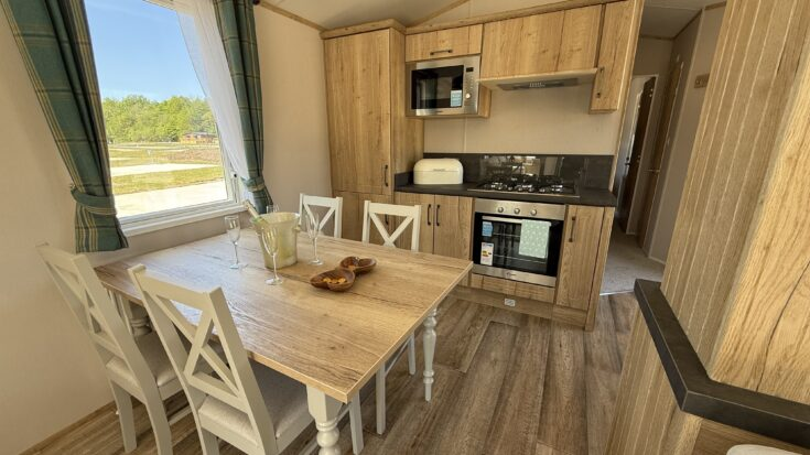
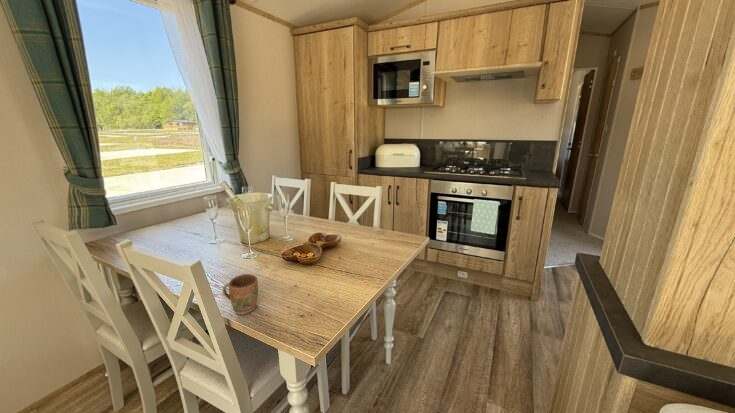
+ mug (242, 293)
